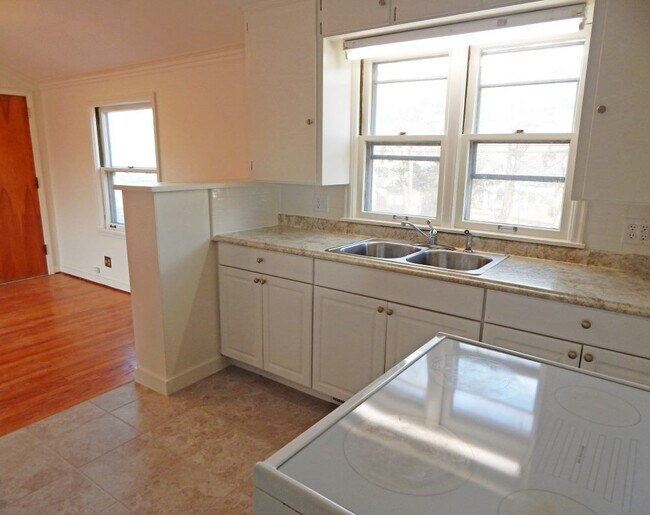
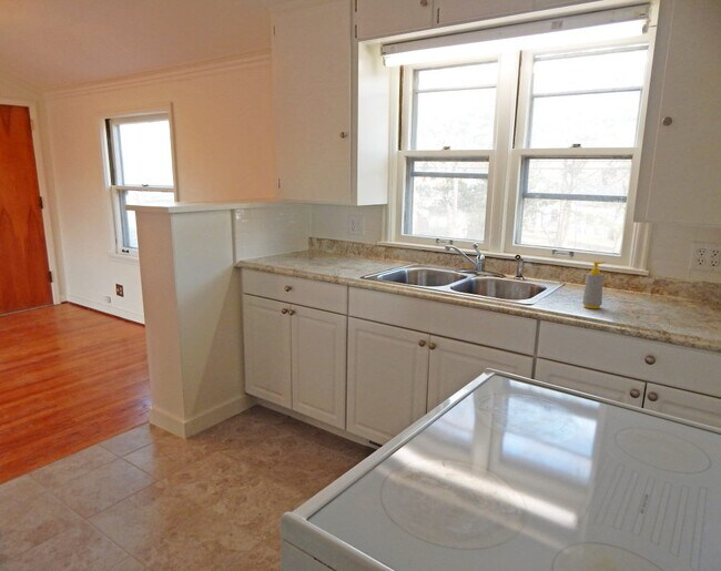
+ soap bottle (593, 284)
